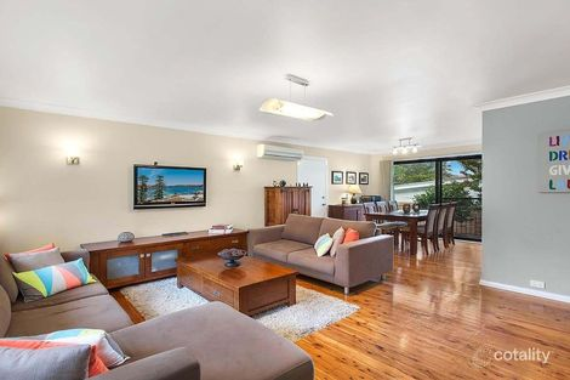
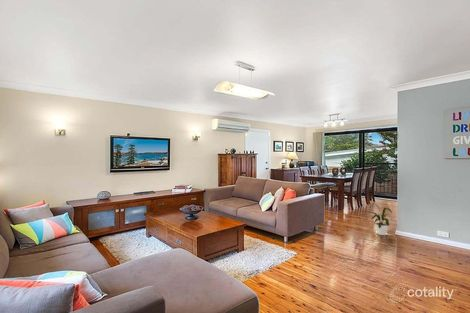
+ house plant (380, 219)
